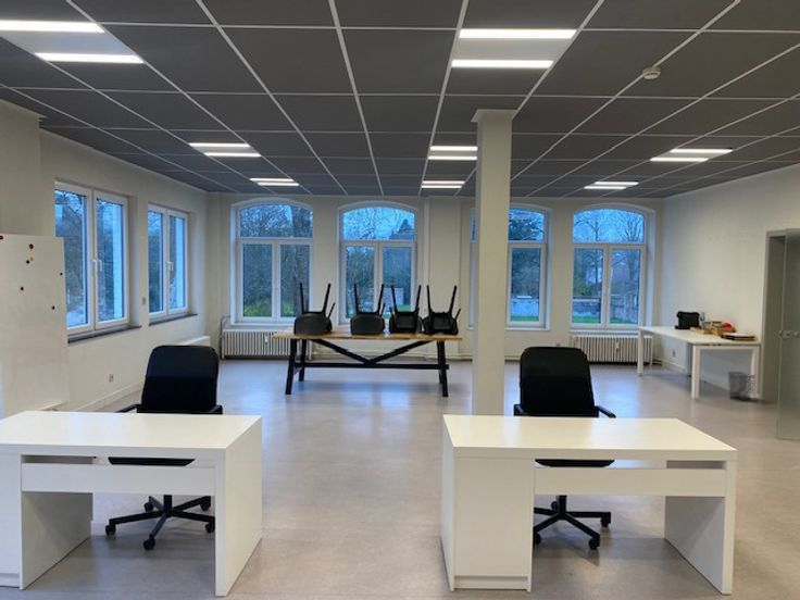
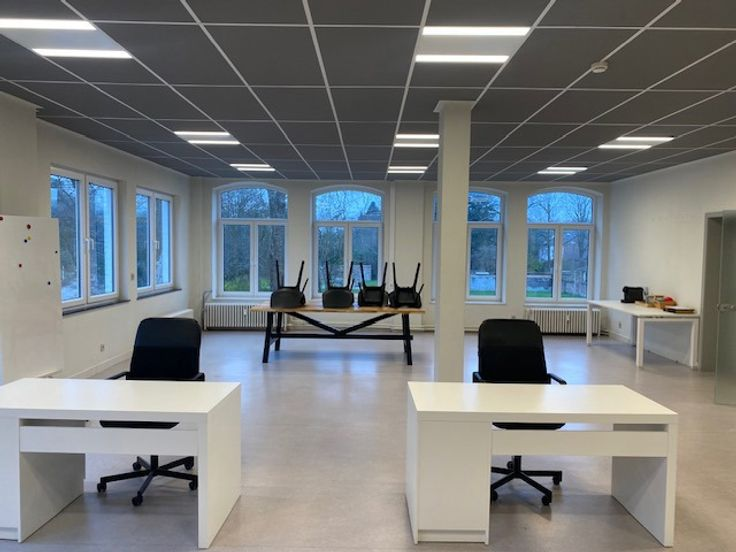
- waste bin (740, 386)
